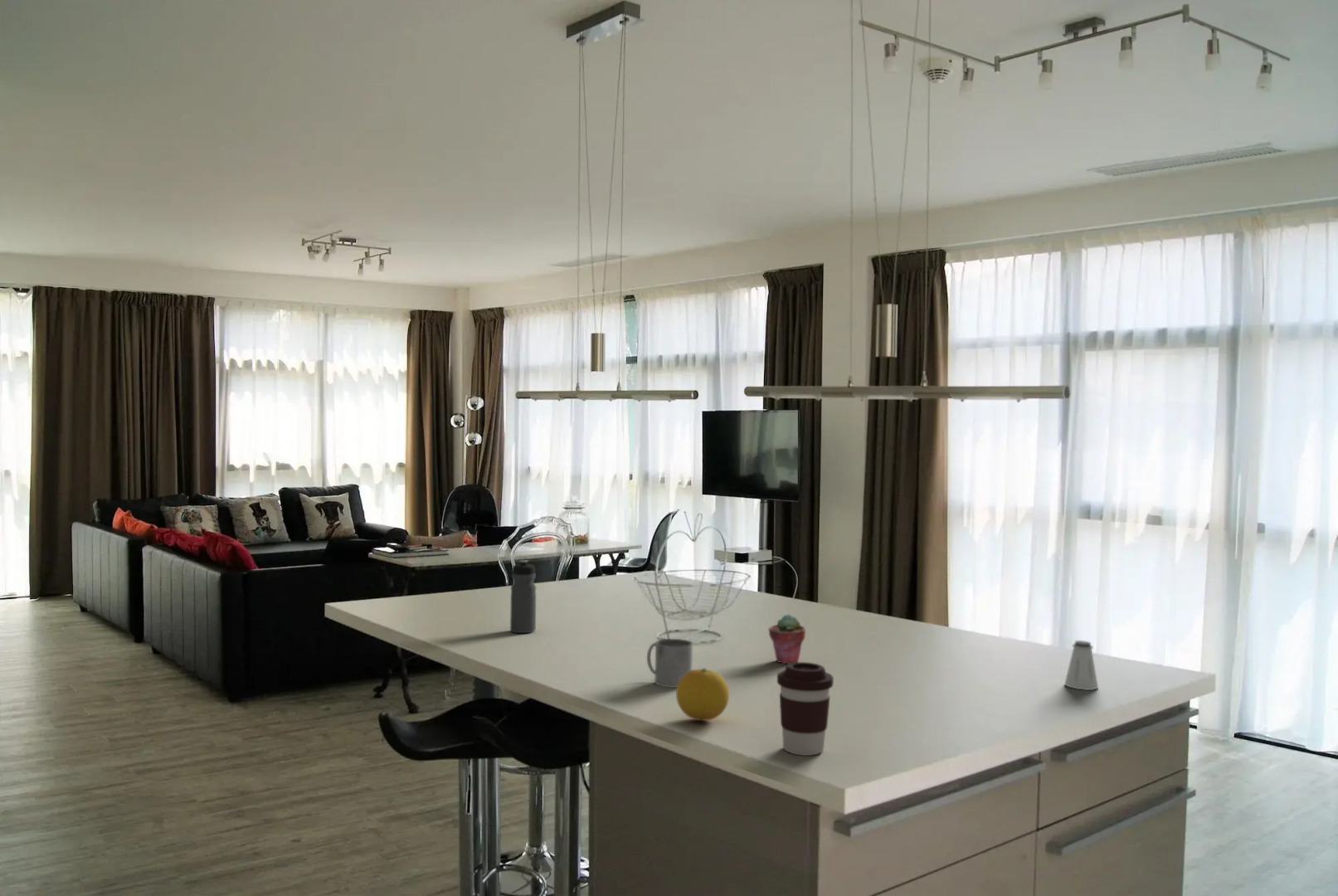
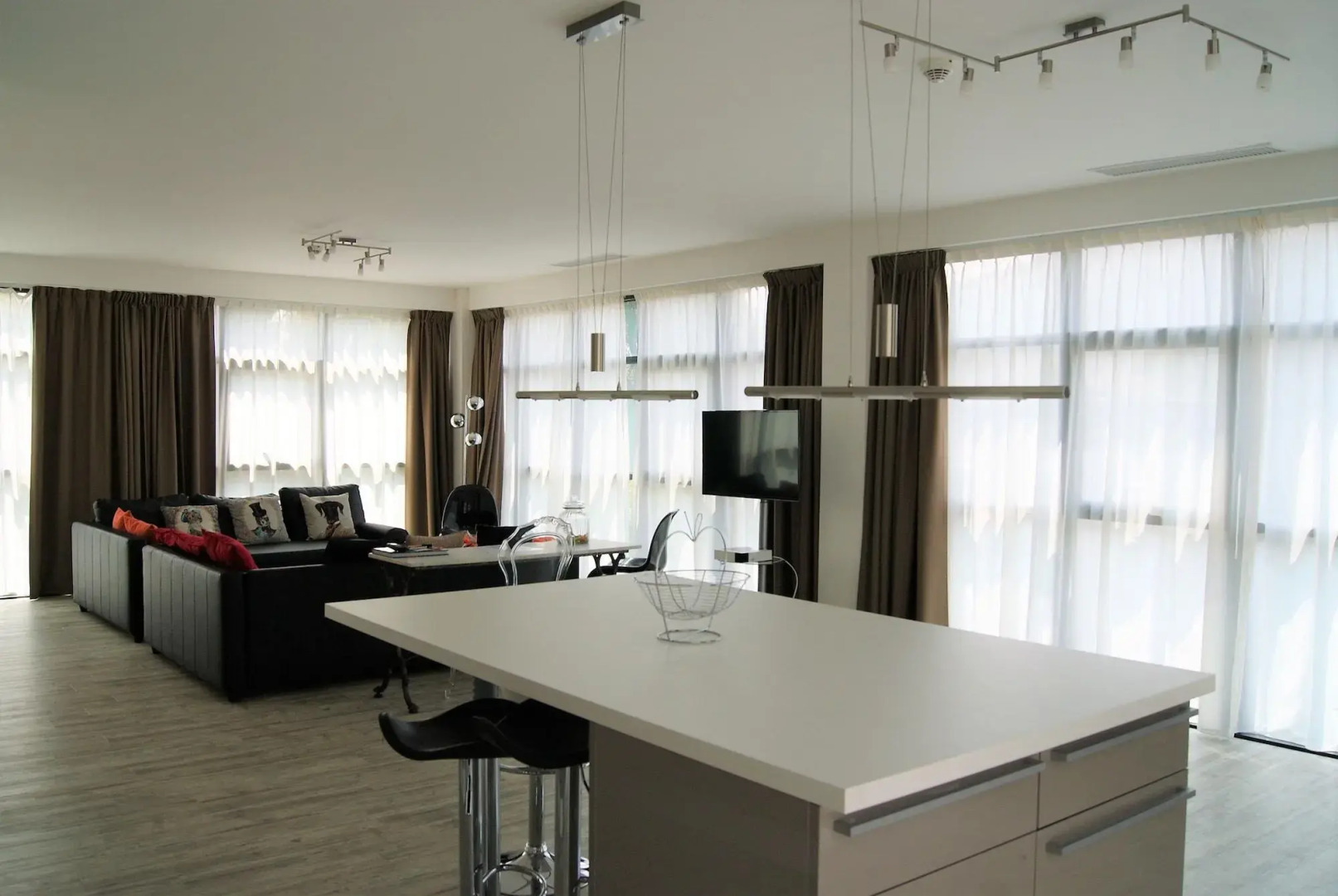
- potted succulent (787, 637)
- coffee cup (804, 708)
- fruit (703, 693)
- saltshaker (1082, 664)
- mug (667, 661)
- water bottle (523, 595)
